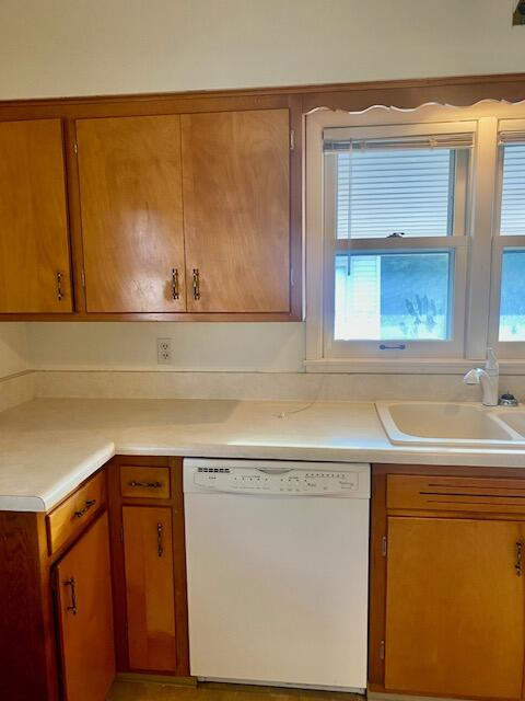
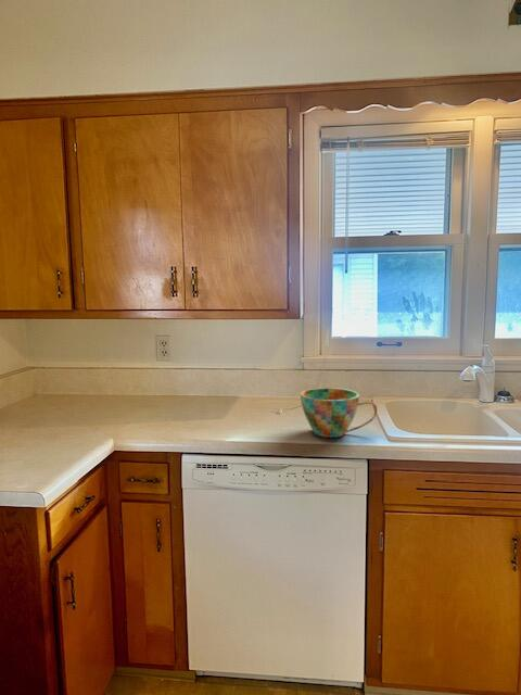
+ cup (338, 413)
